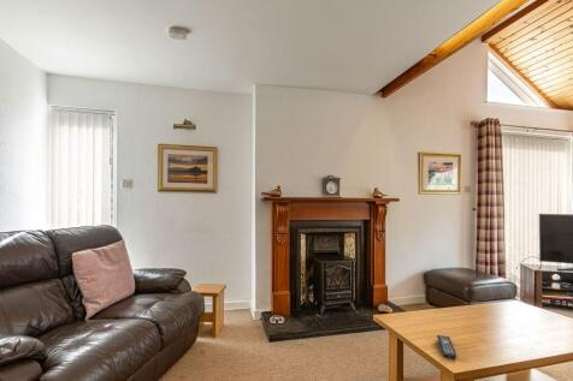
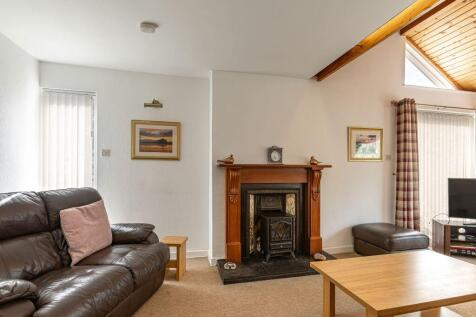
- remote control (445, 345)
